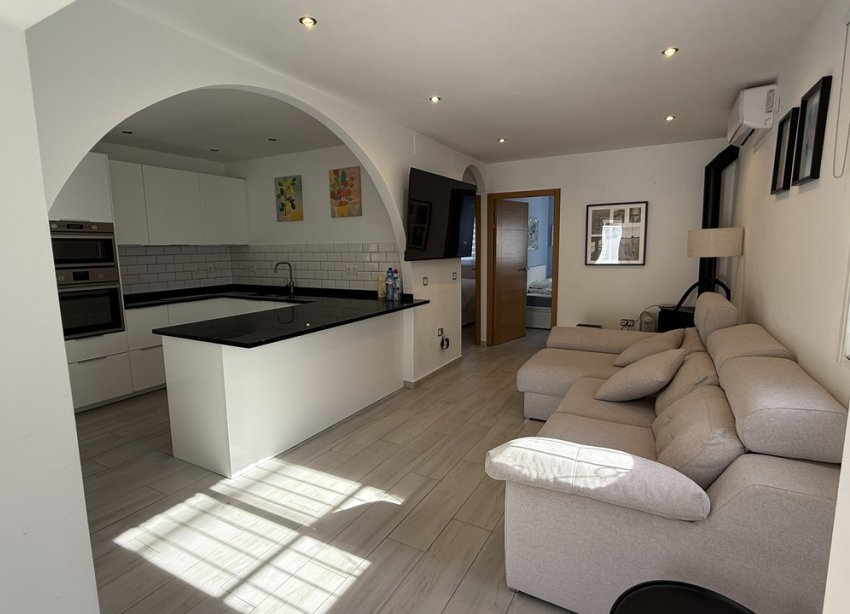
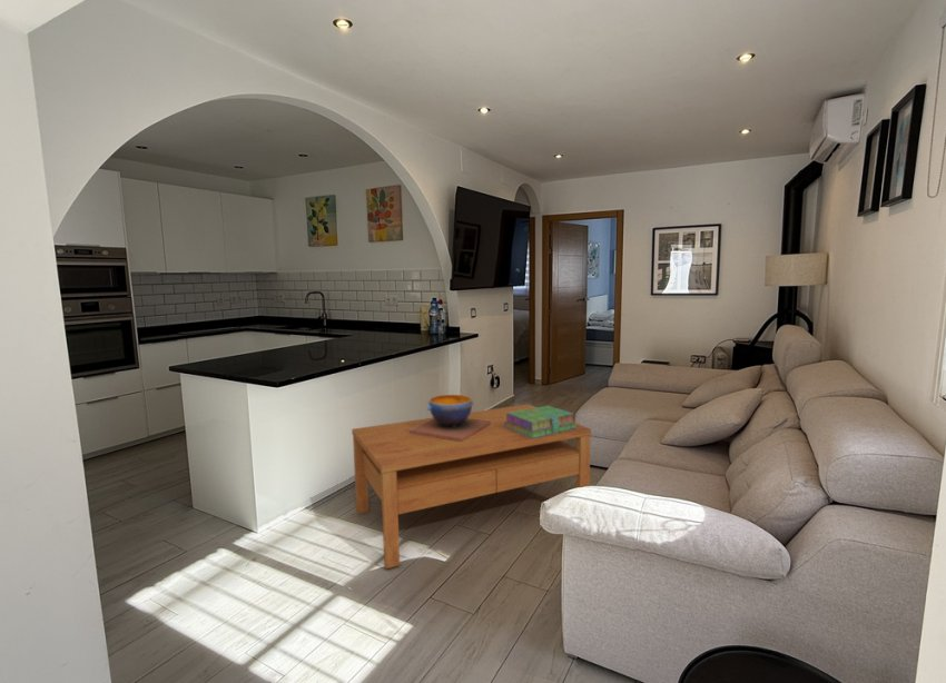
+ decorative bowl (450, 414)
+ stack of books (540, 419)
+ coffee table (470, 471)
